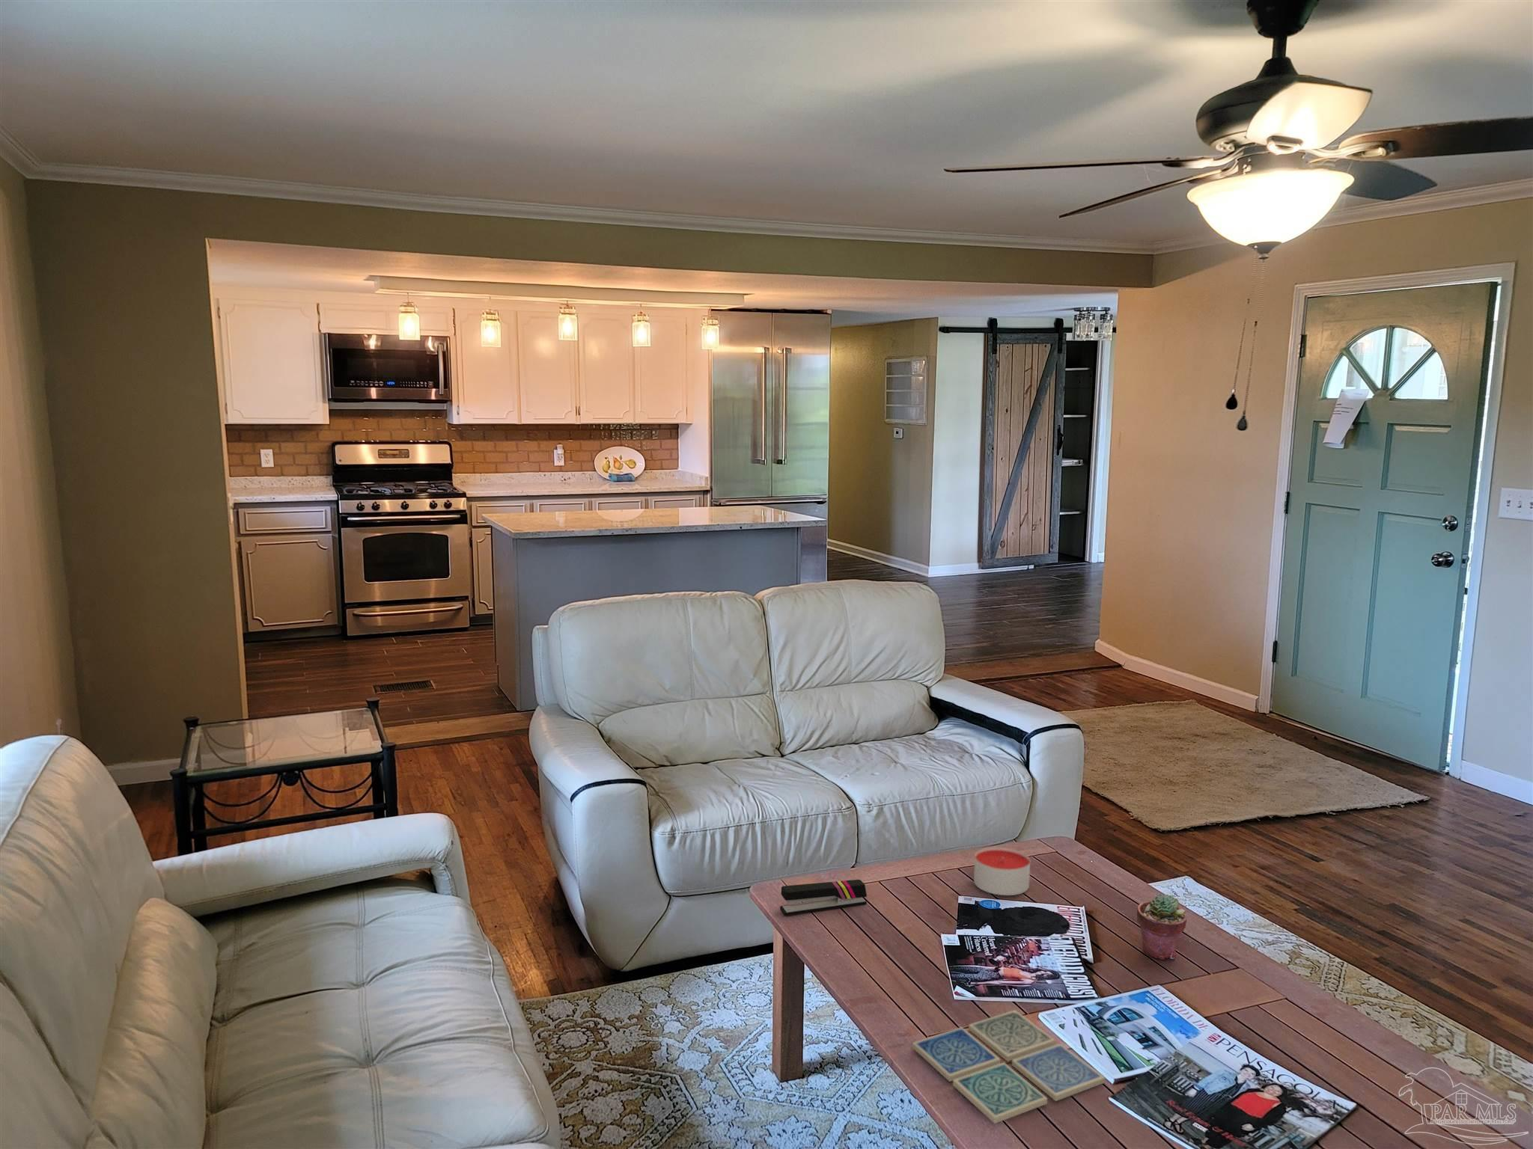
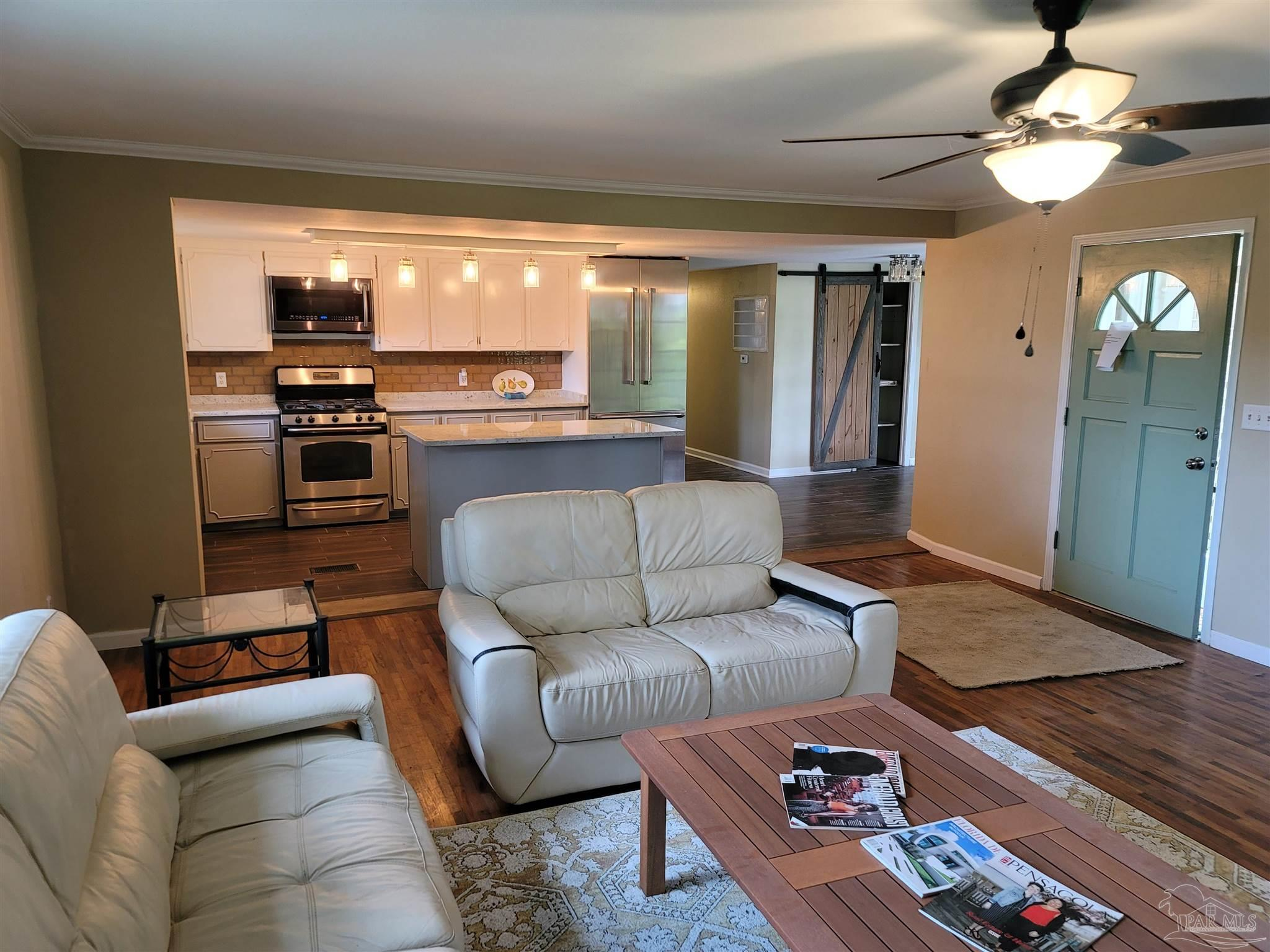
- candle (1002, 870)
- stapler (823, 894)
- drink coaster (1004, 1063)
- potted succulent (1161, 923)
